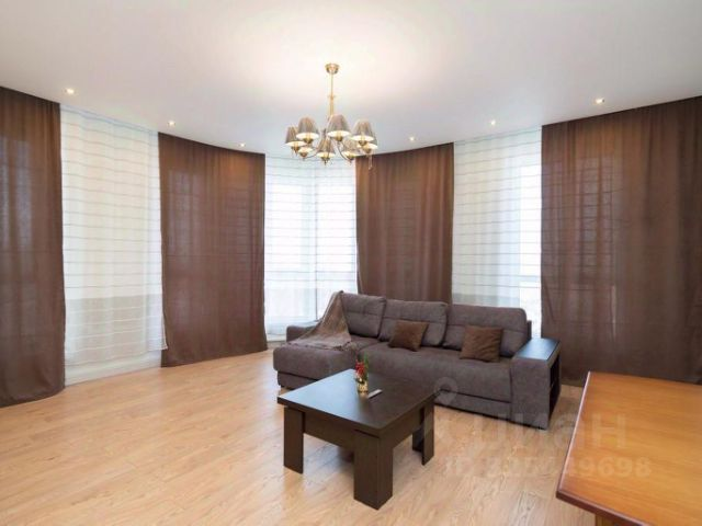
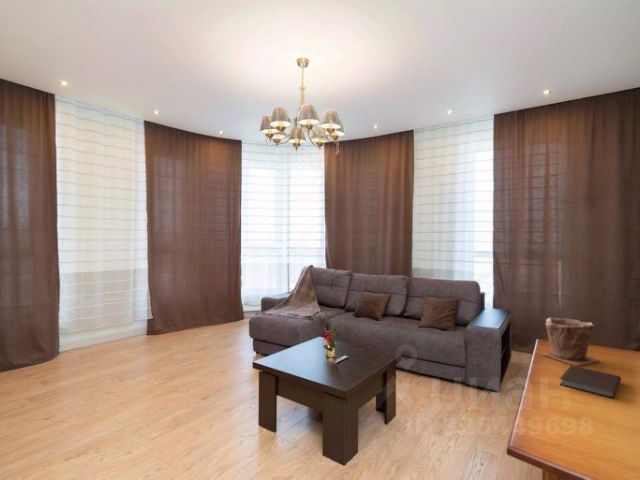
+ notebook (590, 380)
+ plant pot (569, 339)
